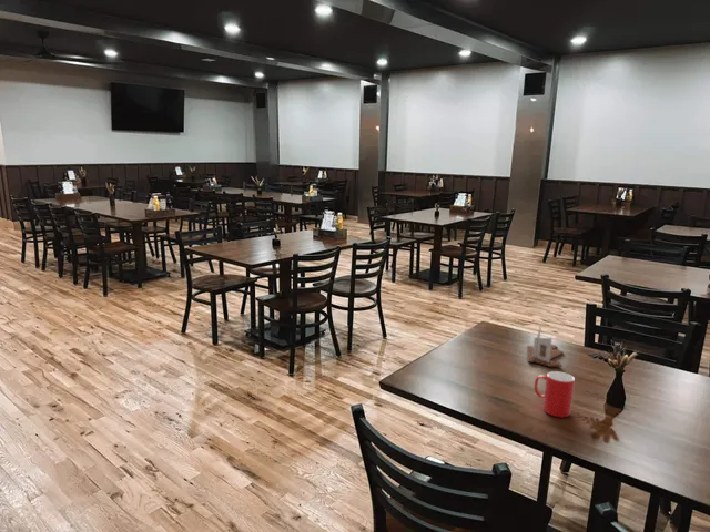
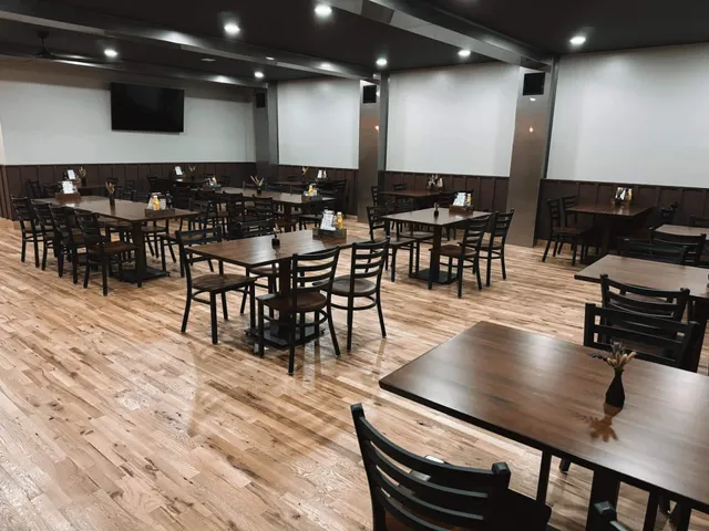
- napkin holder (547, 341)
- cup (554, 391)
